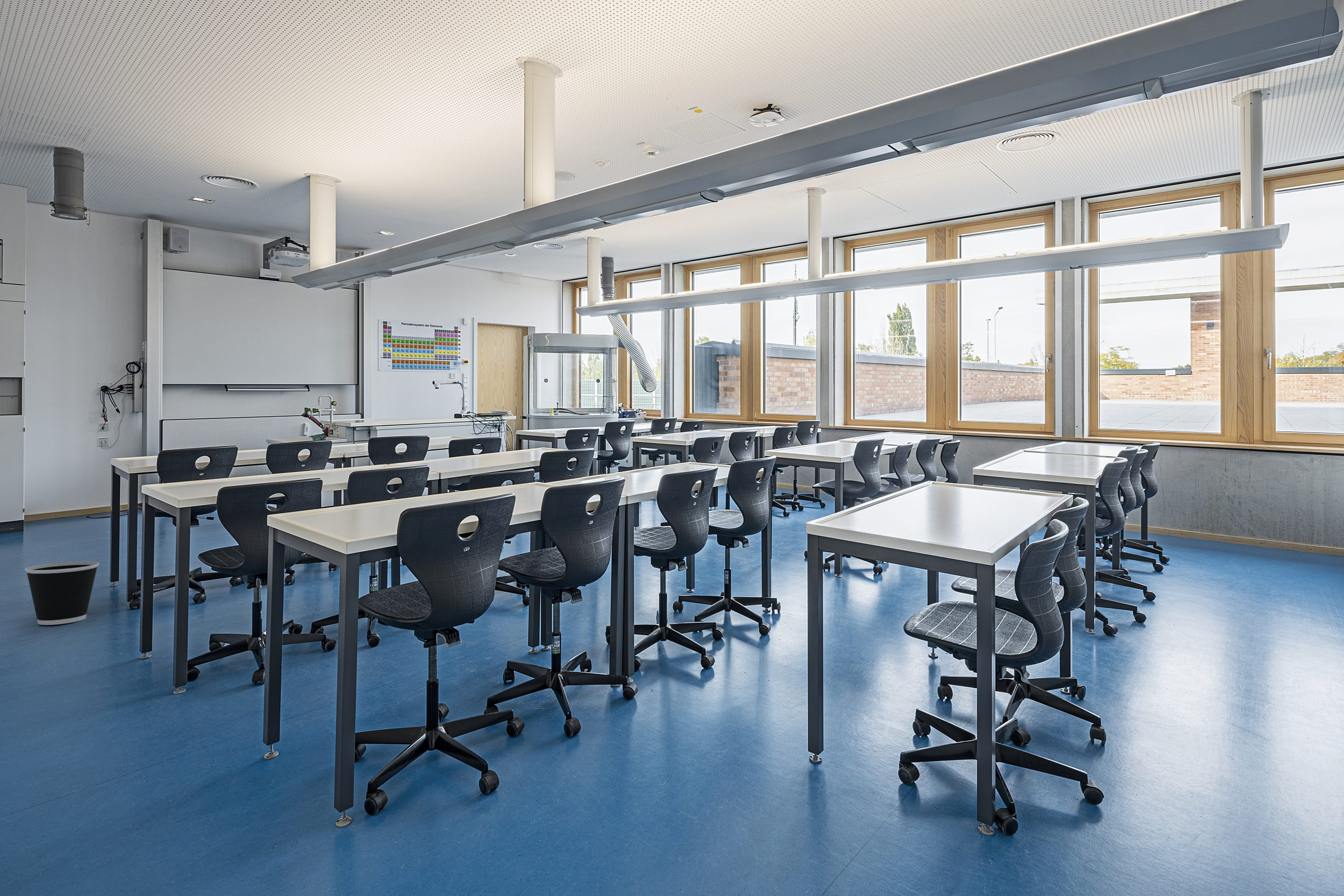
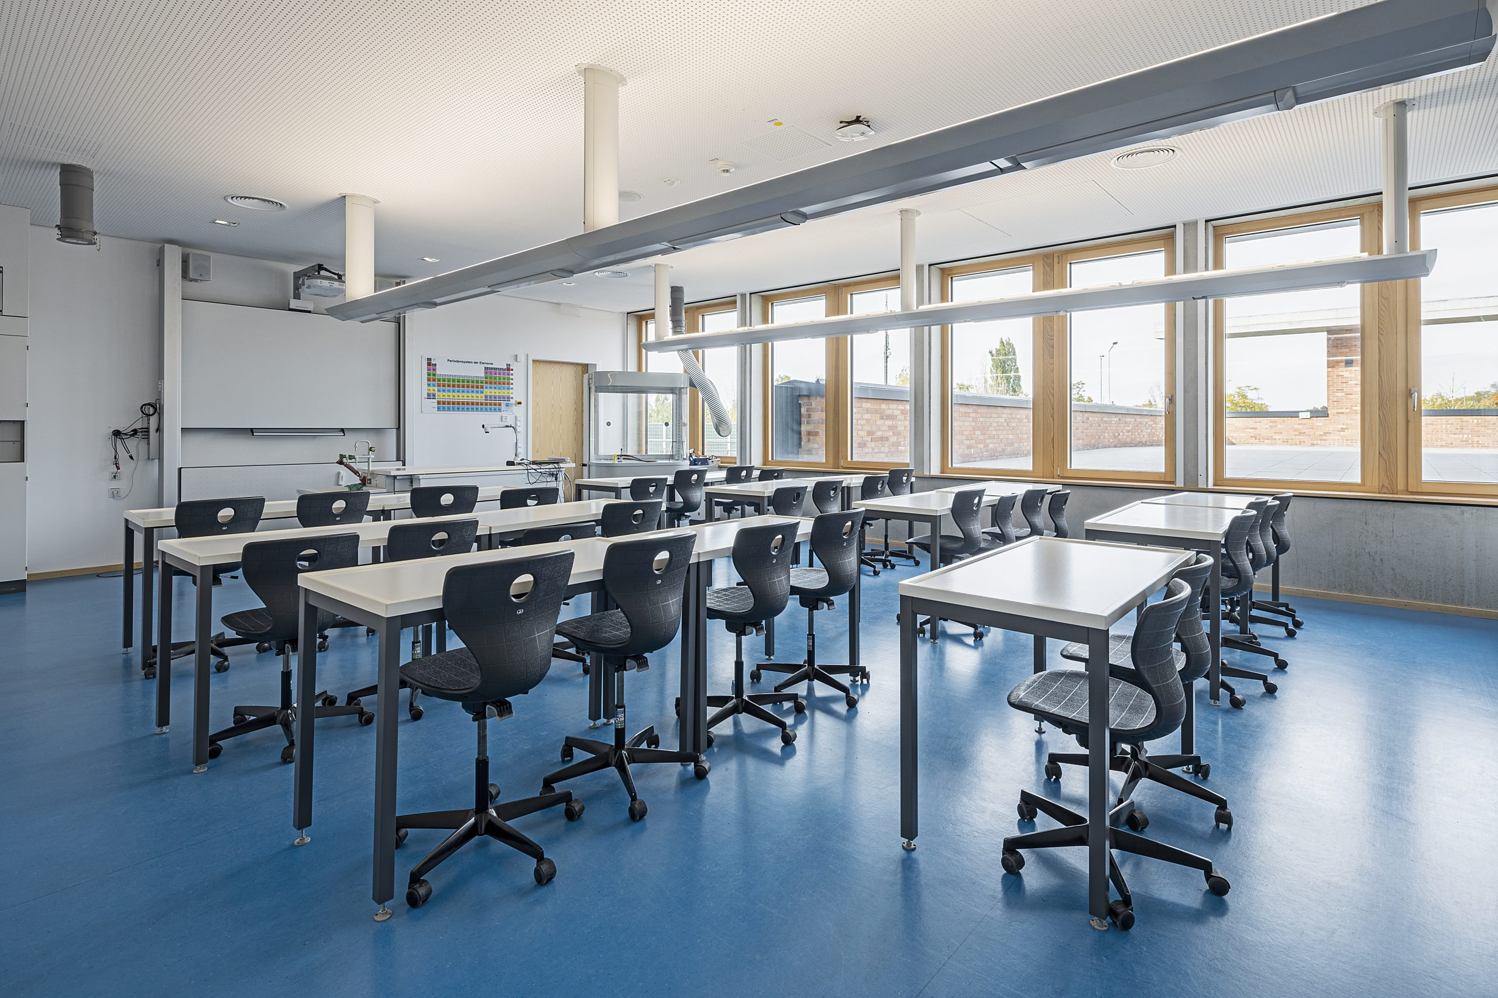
- wastebasket (62, 593)
